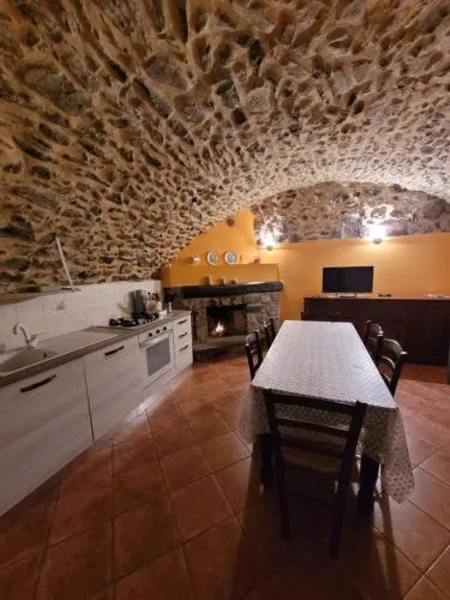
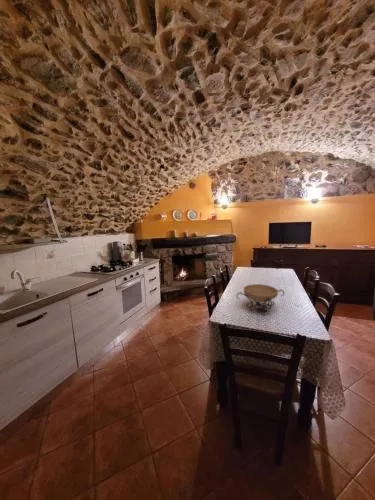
+ decorative bowl (260, 299)
